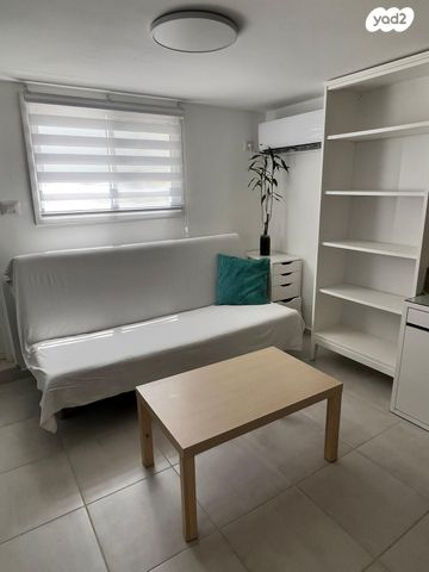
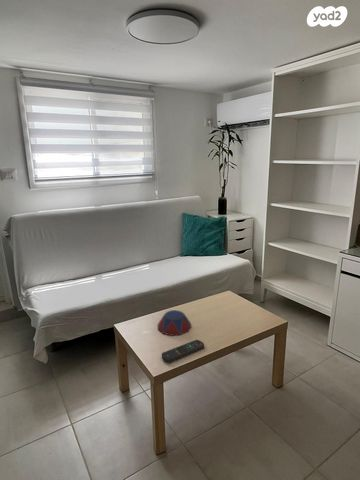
+ remote control (183, 350)
+ bowl (174, 320)
